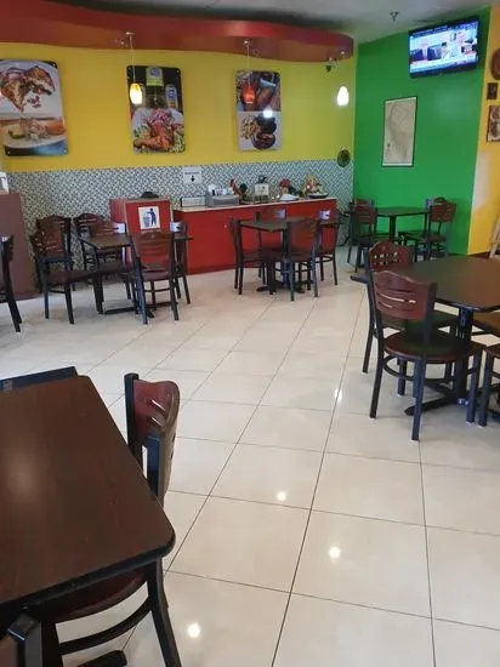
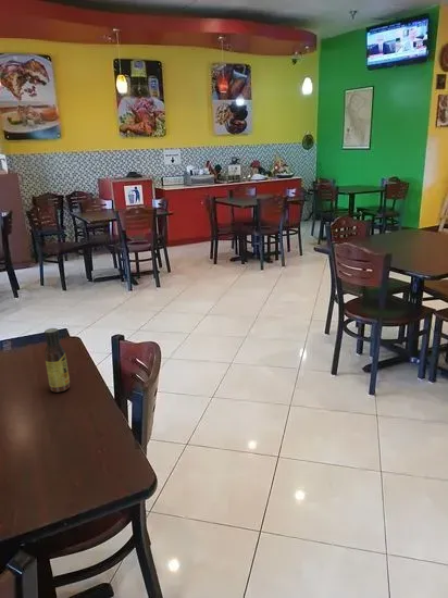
+ sauce bottle (55, 360)
